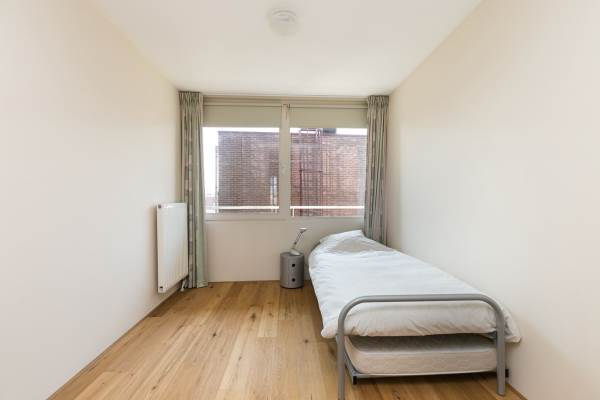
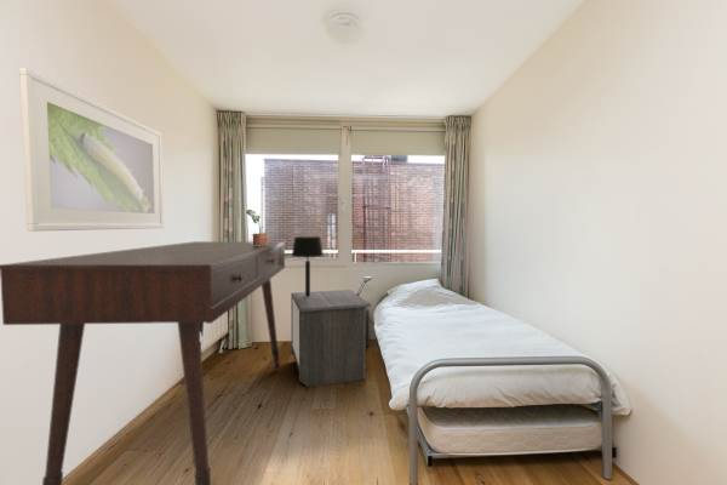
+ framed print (110, 169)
+ potted plant (259, 227)
+ nightstand (328, 333)
+ table lamp (307, 266)
+ desk (201, 333)
